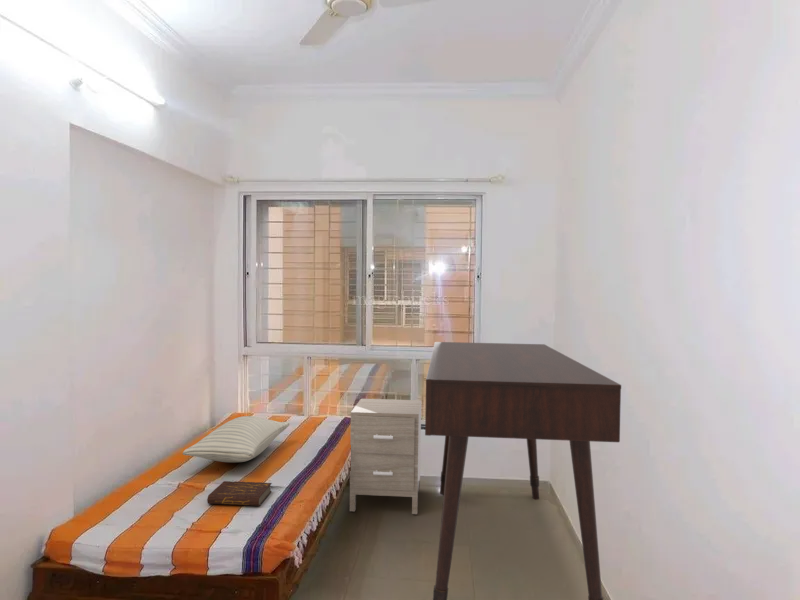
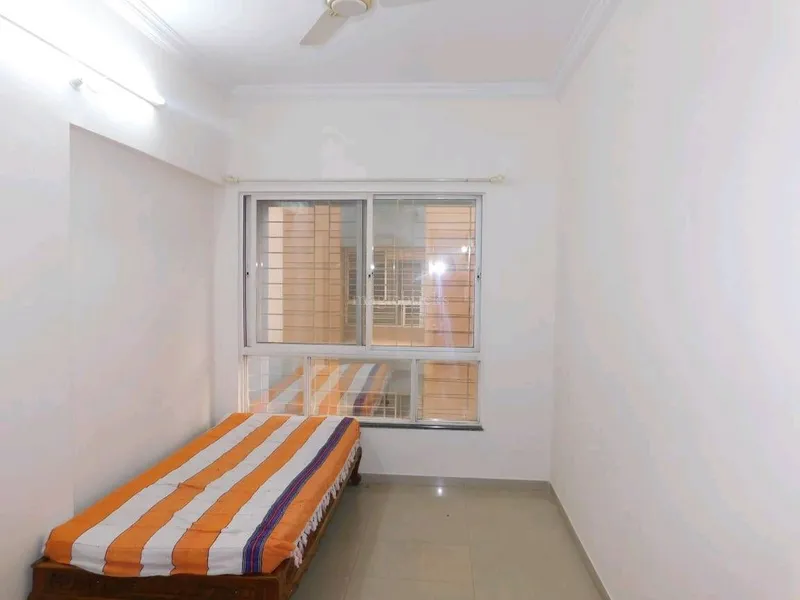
- pillow (241, 438)
- nightstand (386, 454)
- desk (499, 437)
- book (240, 493)
